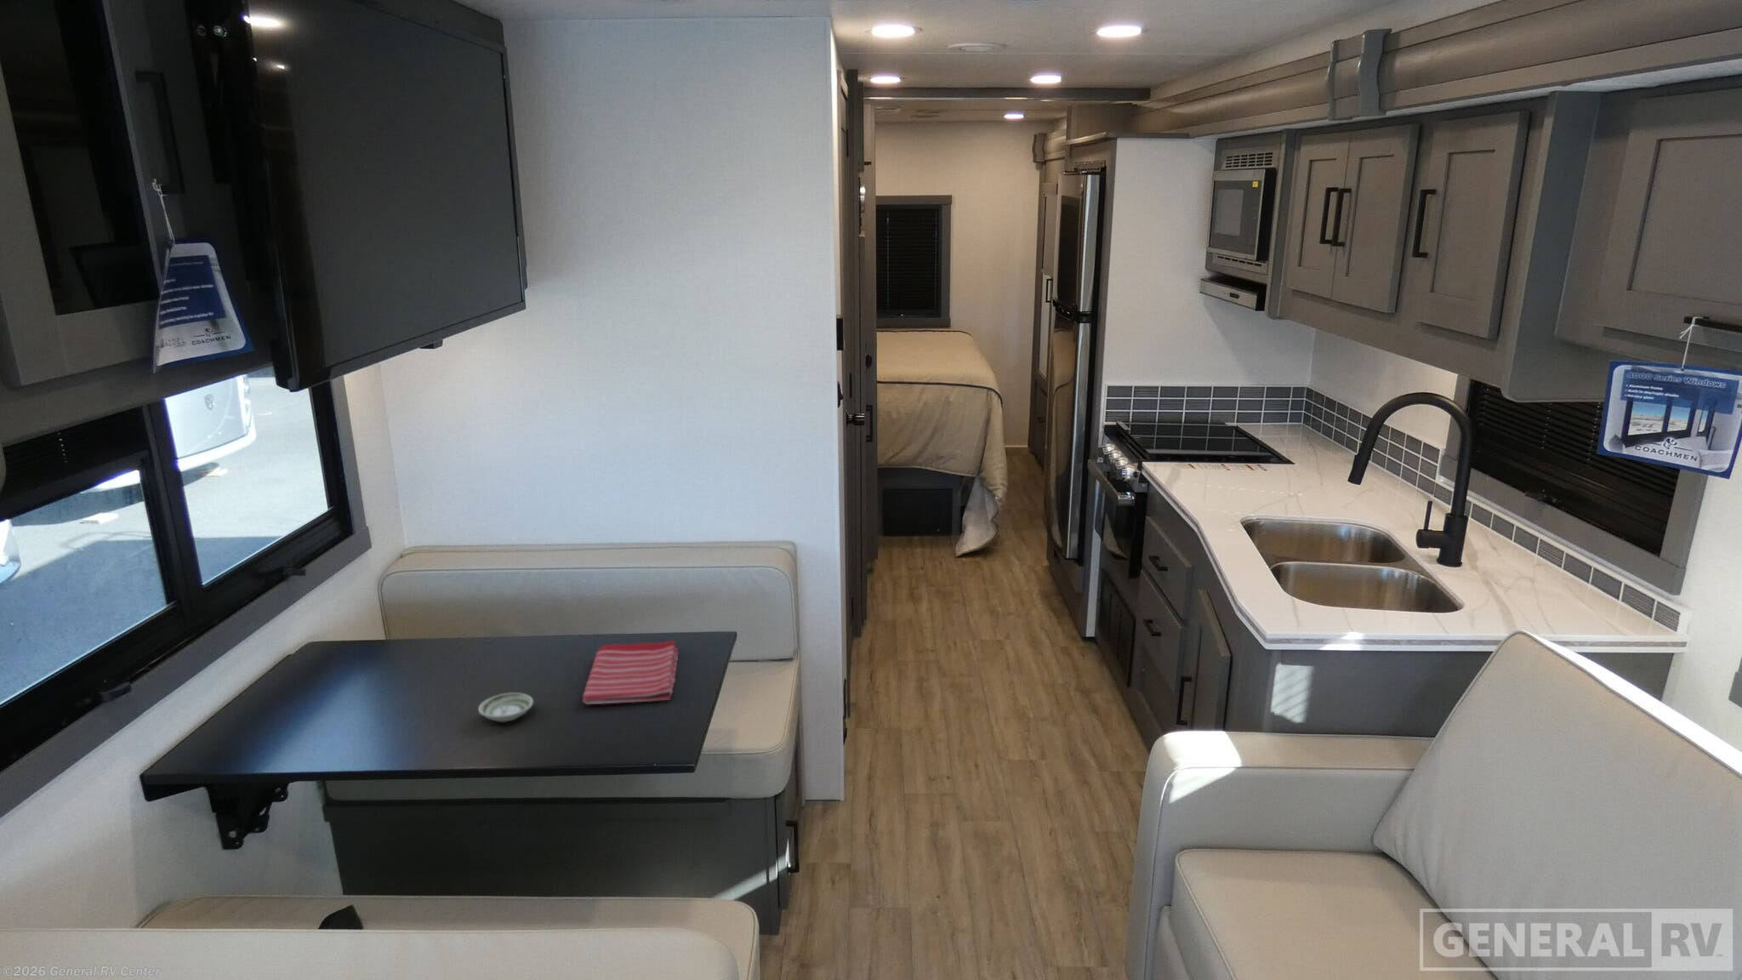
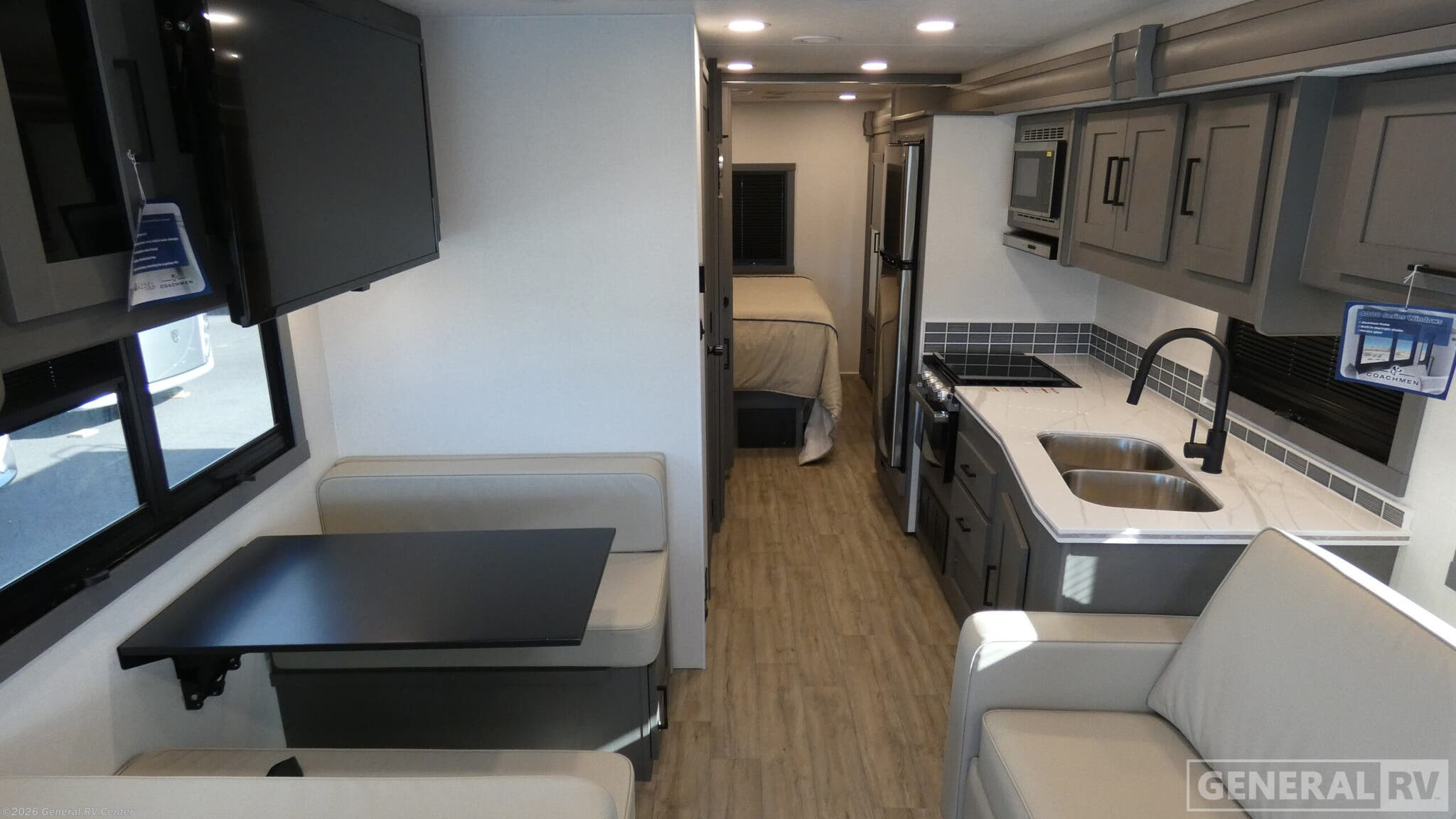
- saucer (506, 710)
- dish towel (632, 670)
